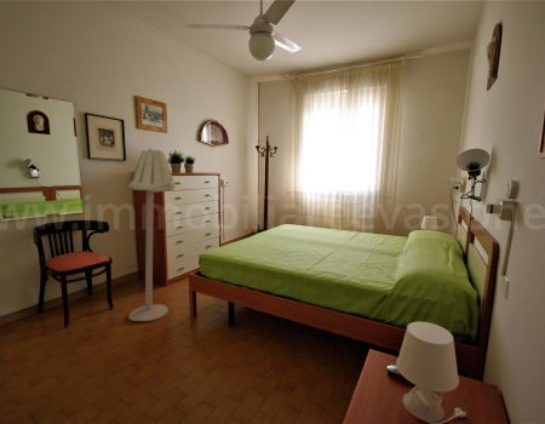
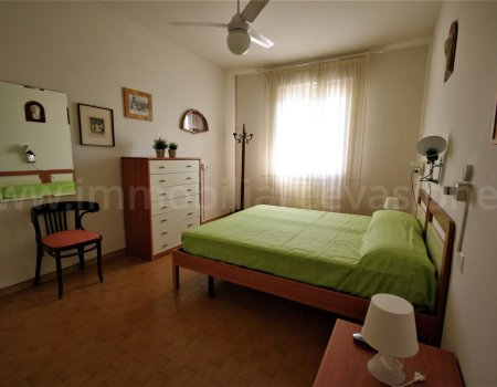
- floor lamp (151, 235)
